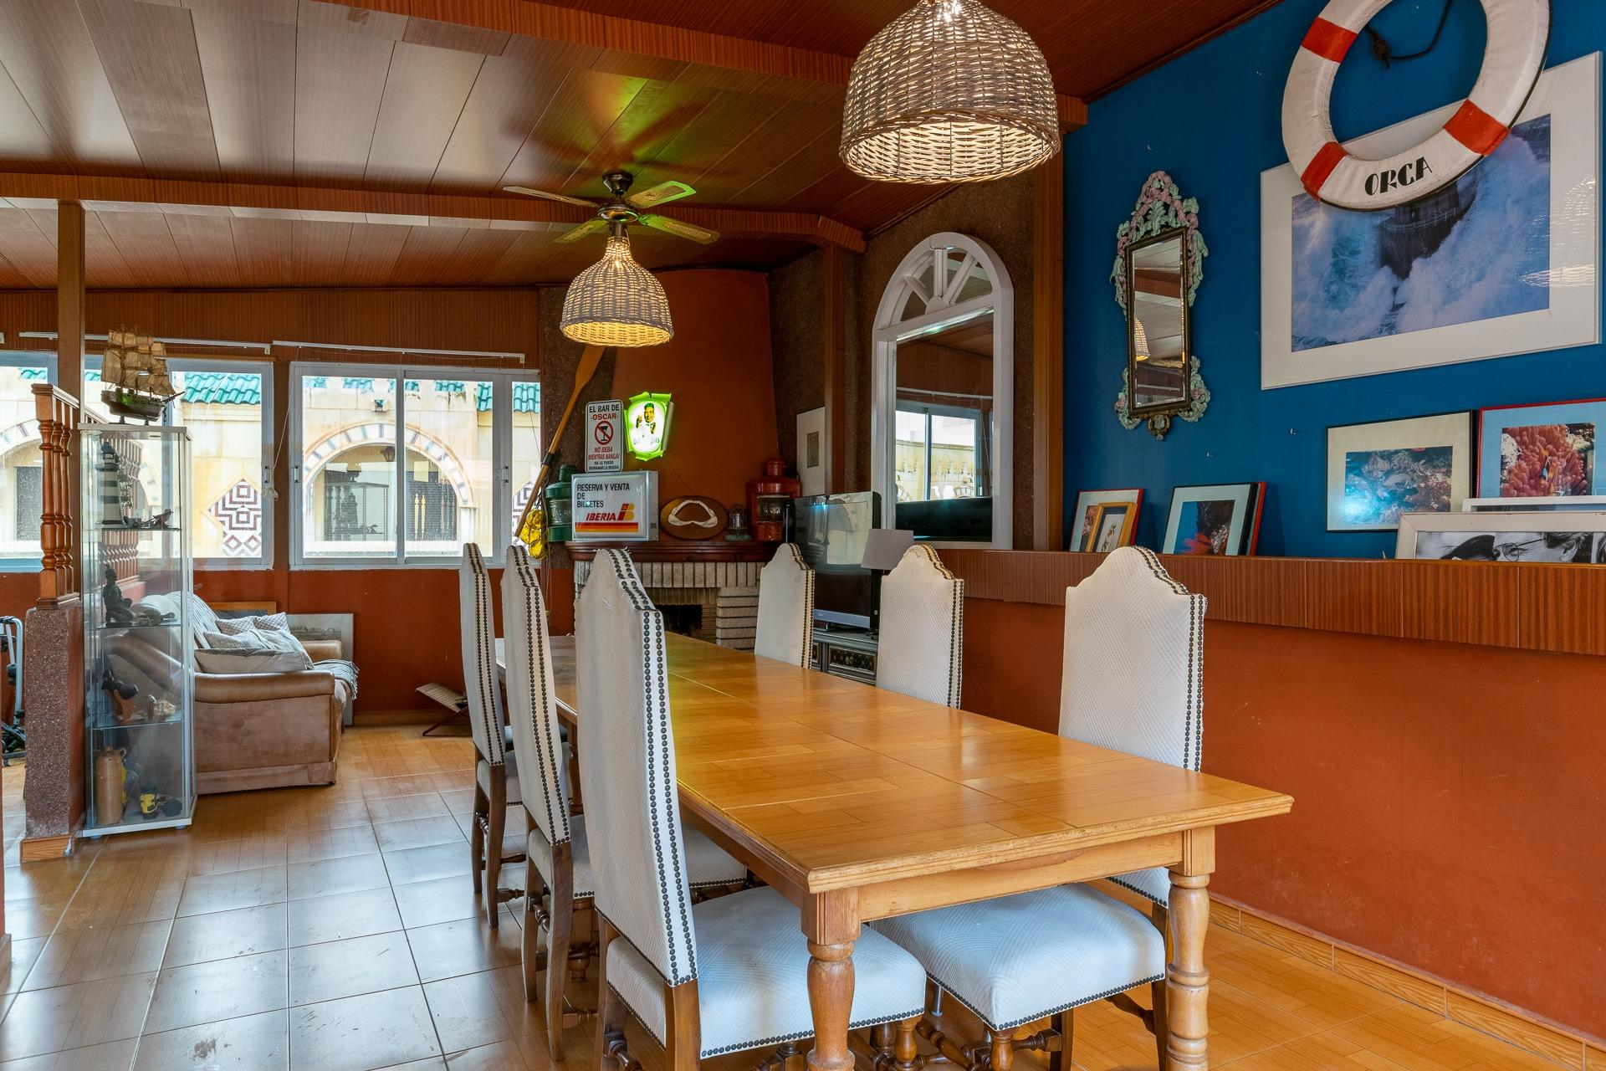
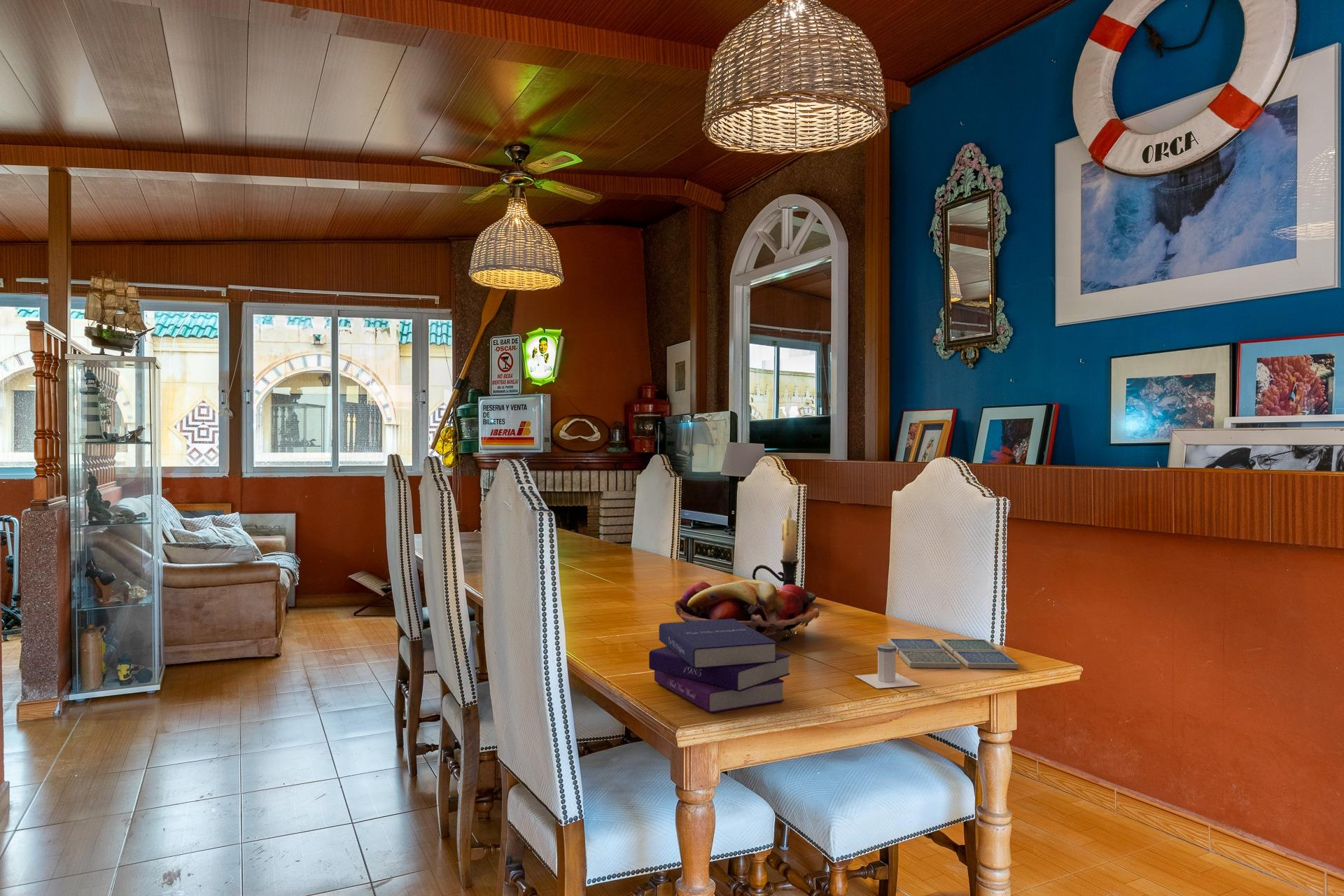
+ fruit basket (748, 608)
+ candle holder (783, 552)
+ salt shaker (886, 663)
+ drink coaster (950, 652)
+ book (718, 662)
